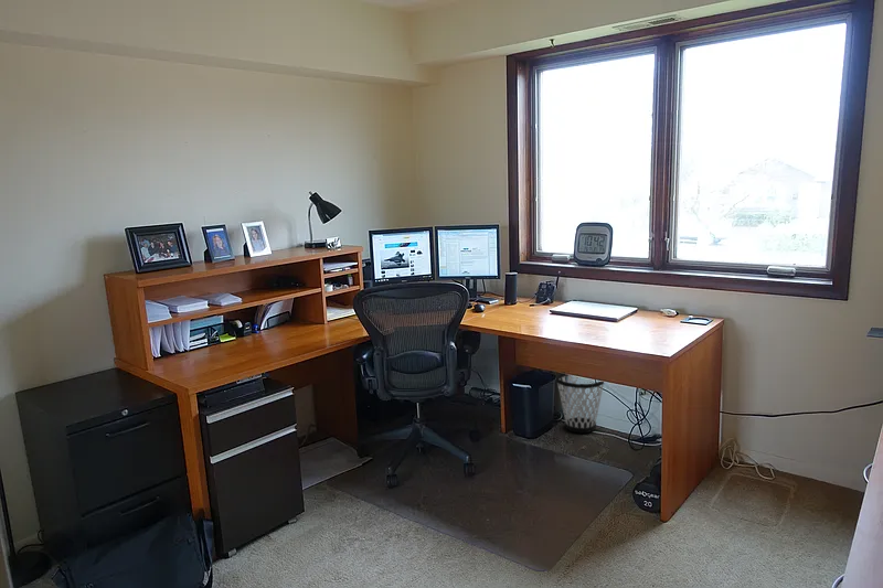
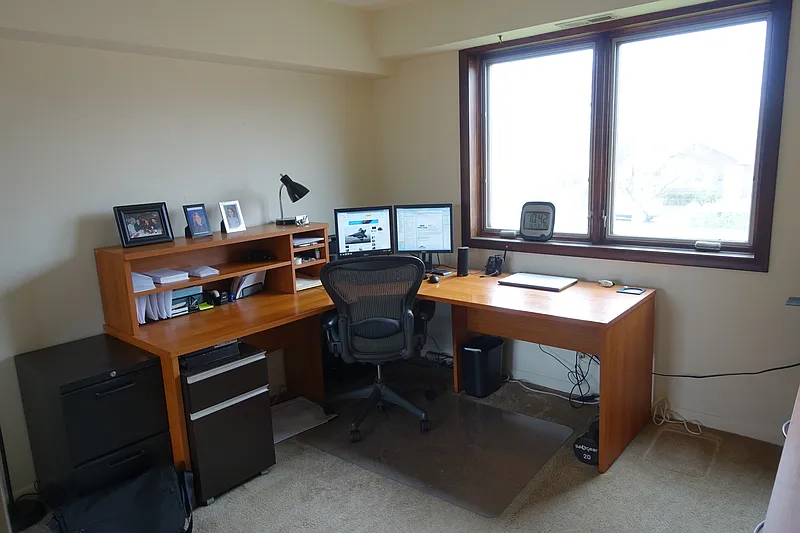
- wastebasket (579, 403)
